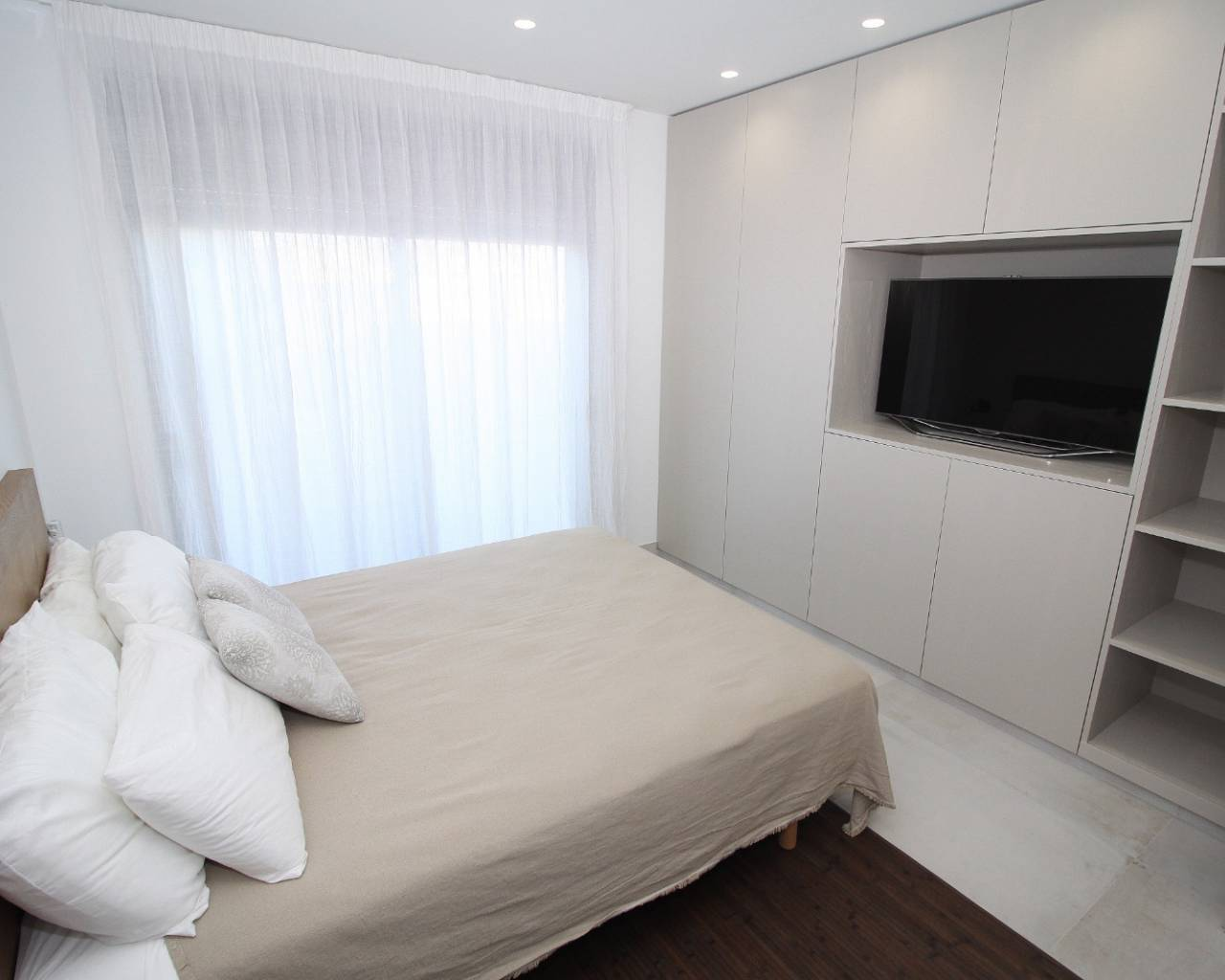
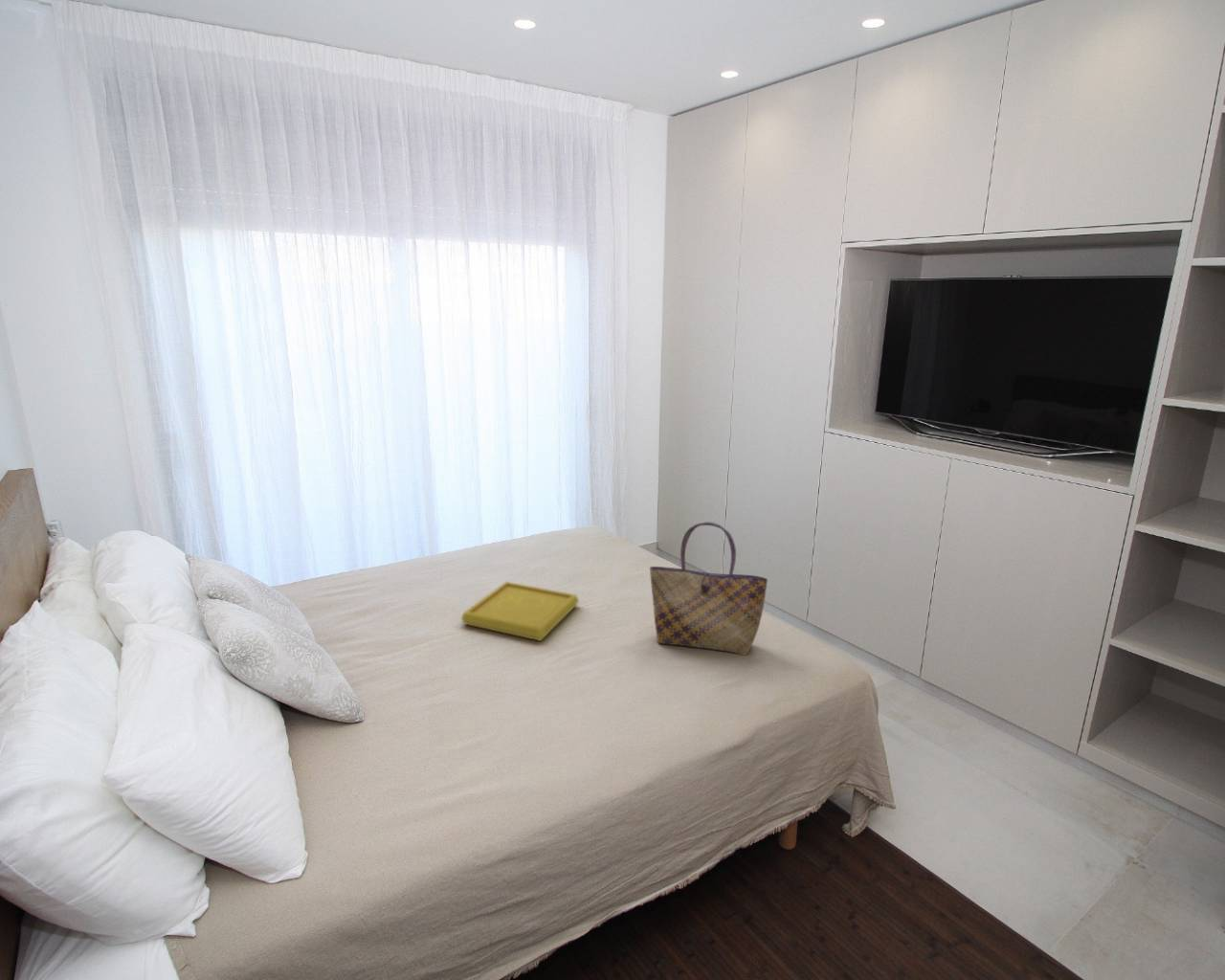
+ serving tray (522, 609)
+ tote bag (706, 585)
